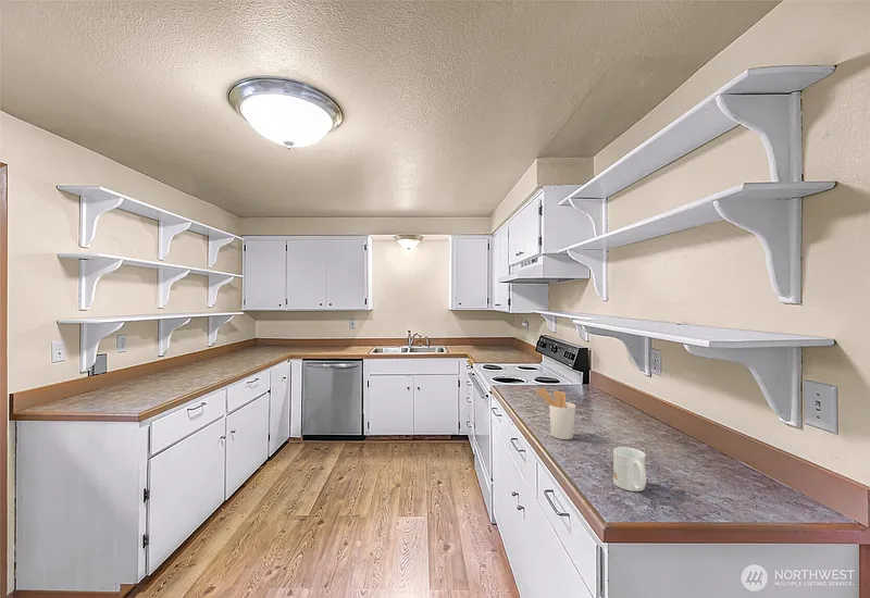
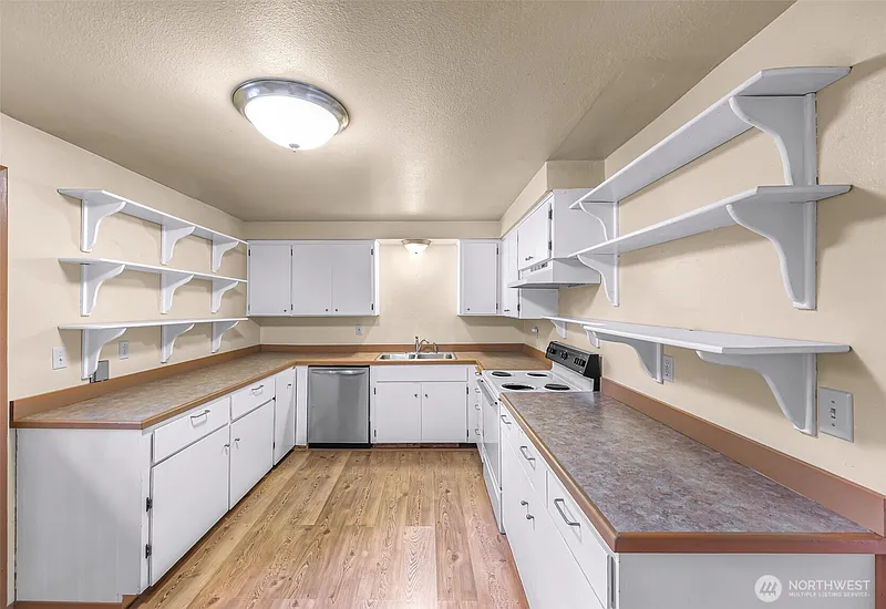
- utensil holder (555, 411)
- mug (632, 471)
